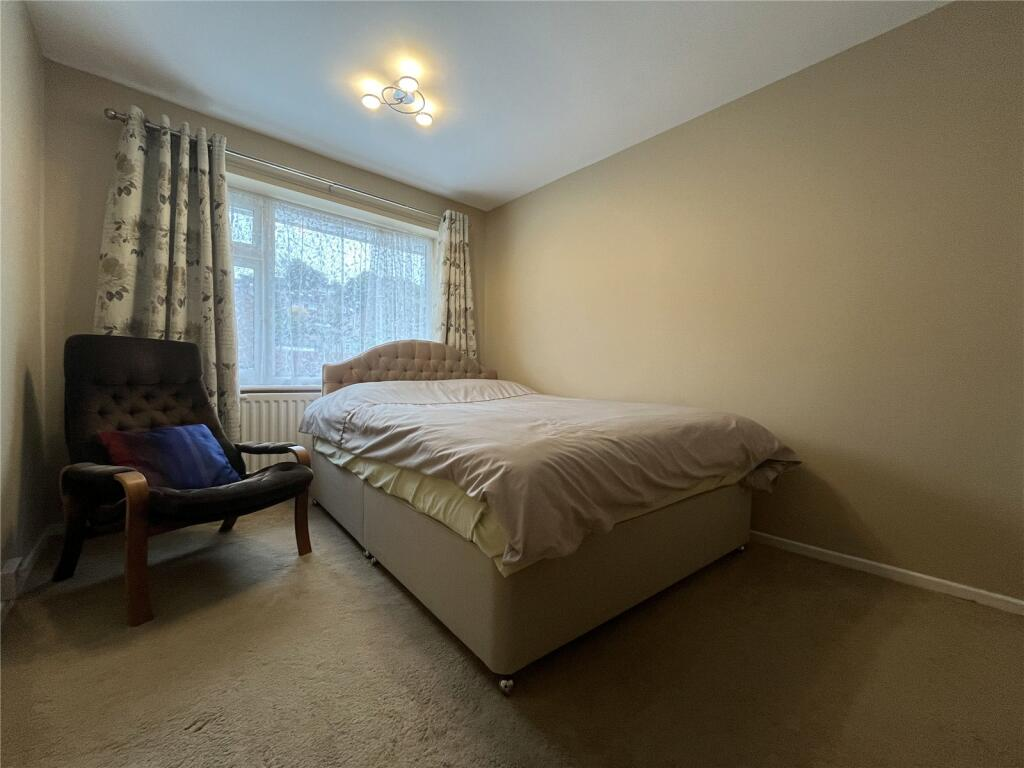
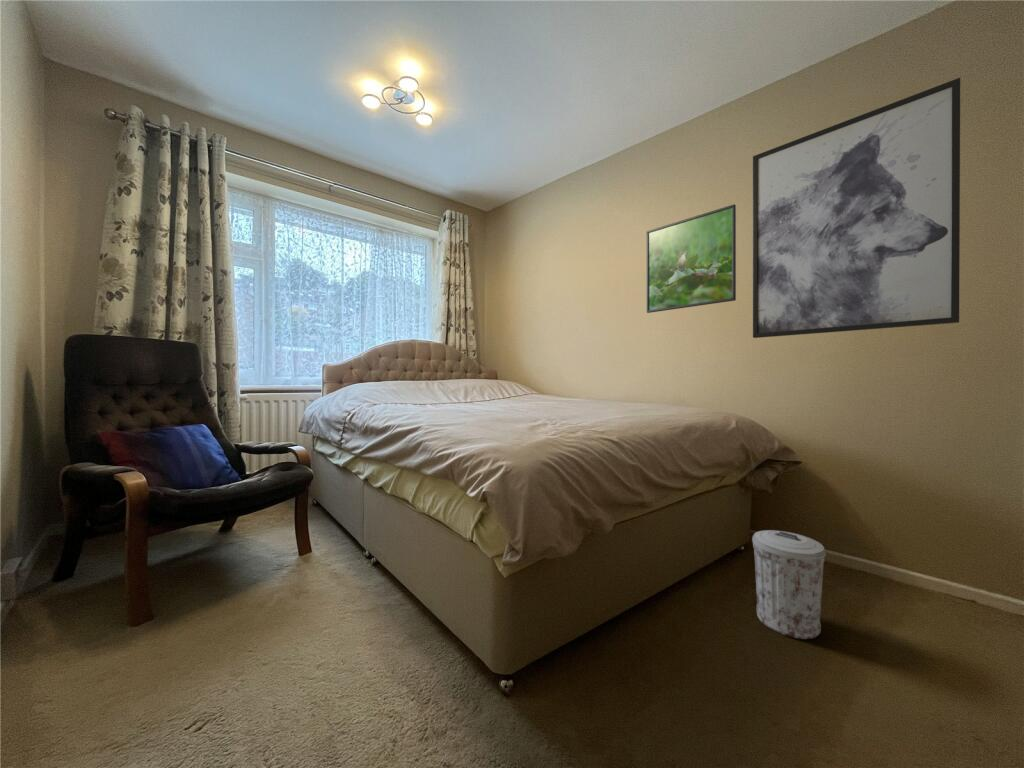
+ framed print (687, 263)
+ wall art (841, 227)
+ trash can (787, 578)
